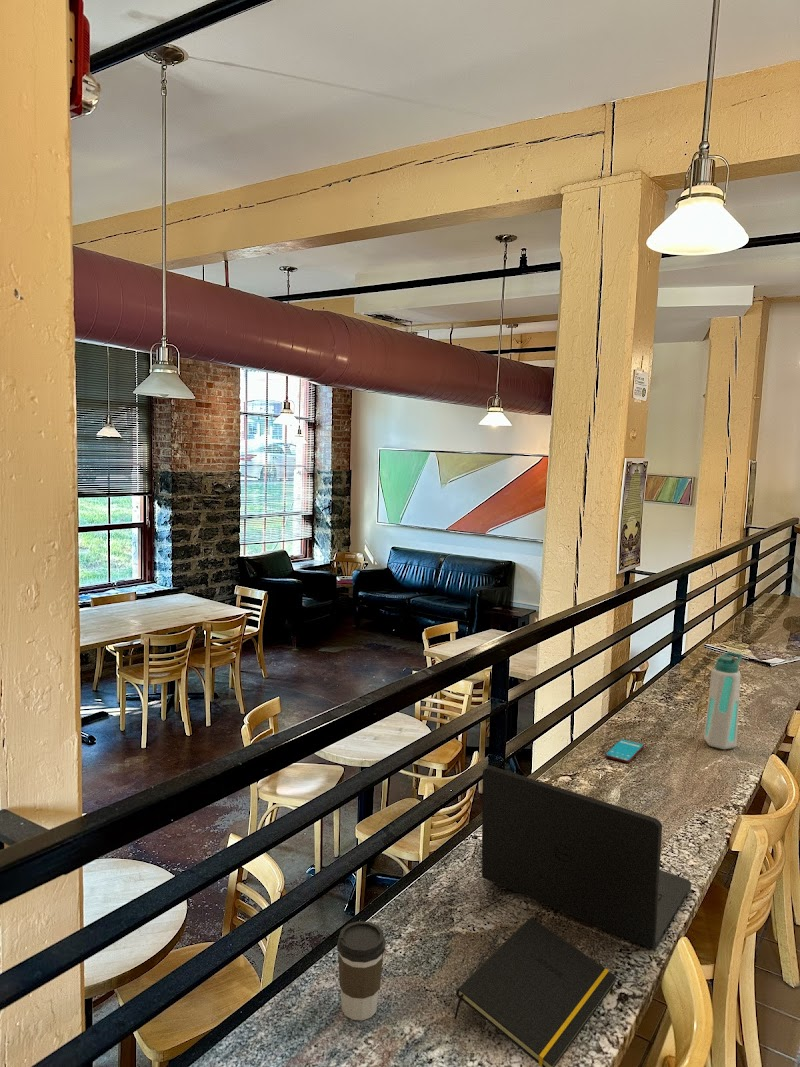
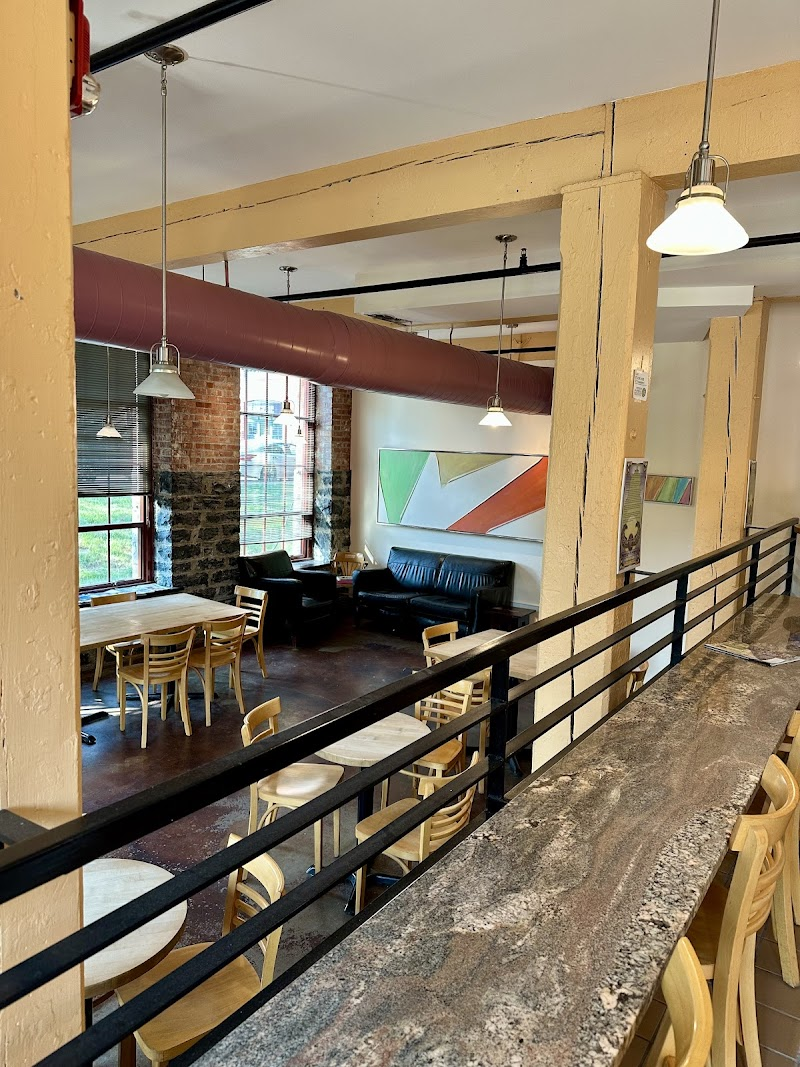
- water bottle (724, 700)
- laptop (588, 827)
- coffee cup (360, 971)
- notepad (539, 985)
- smartphone (624, 750)
